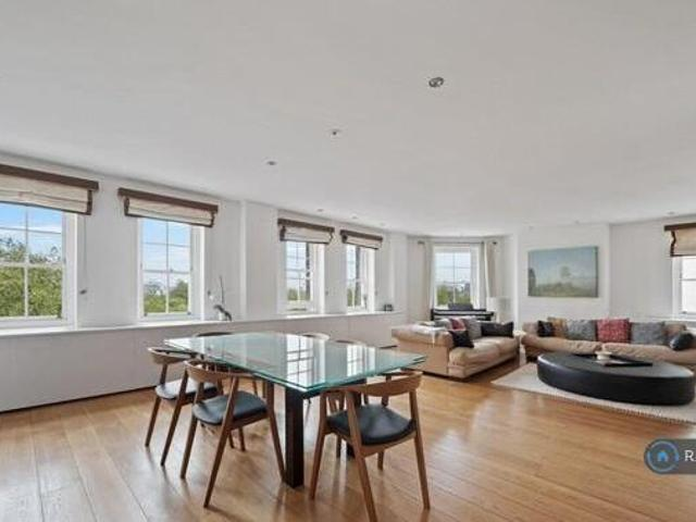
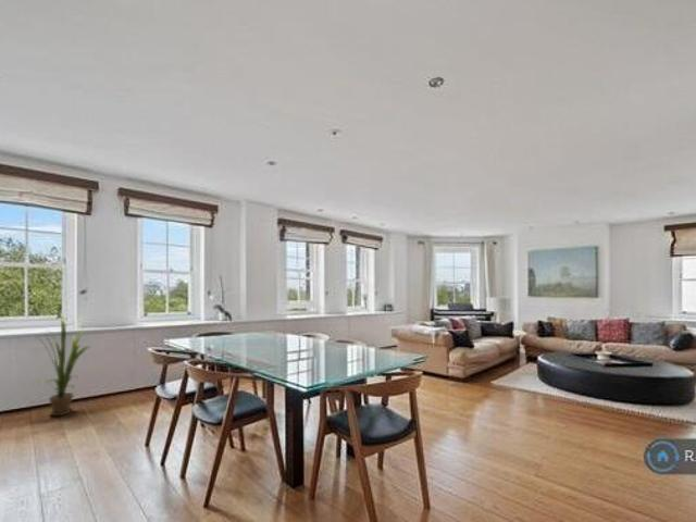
+ house plant (59, 365)
